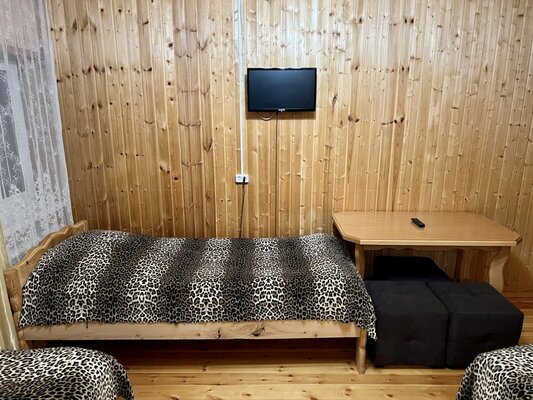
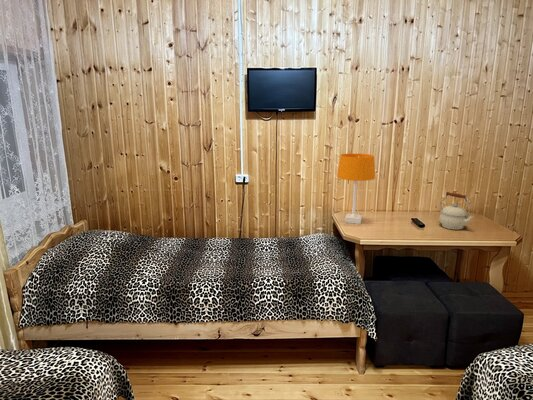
+ kettle (456, 210)
+ desk lamp (355, 189)
